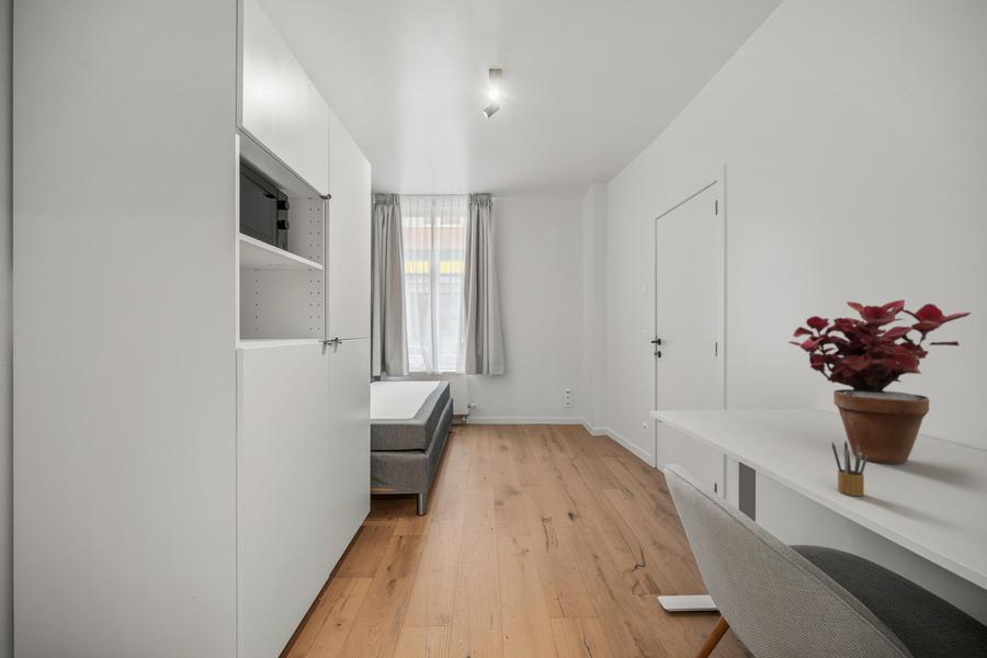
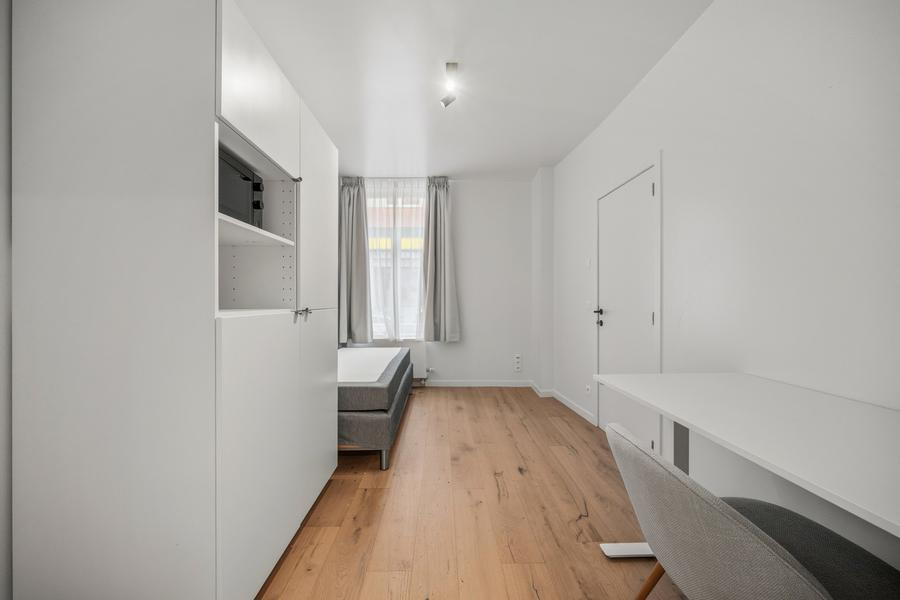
- pencil box (849, 466)
- potted plant (866, 377)
